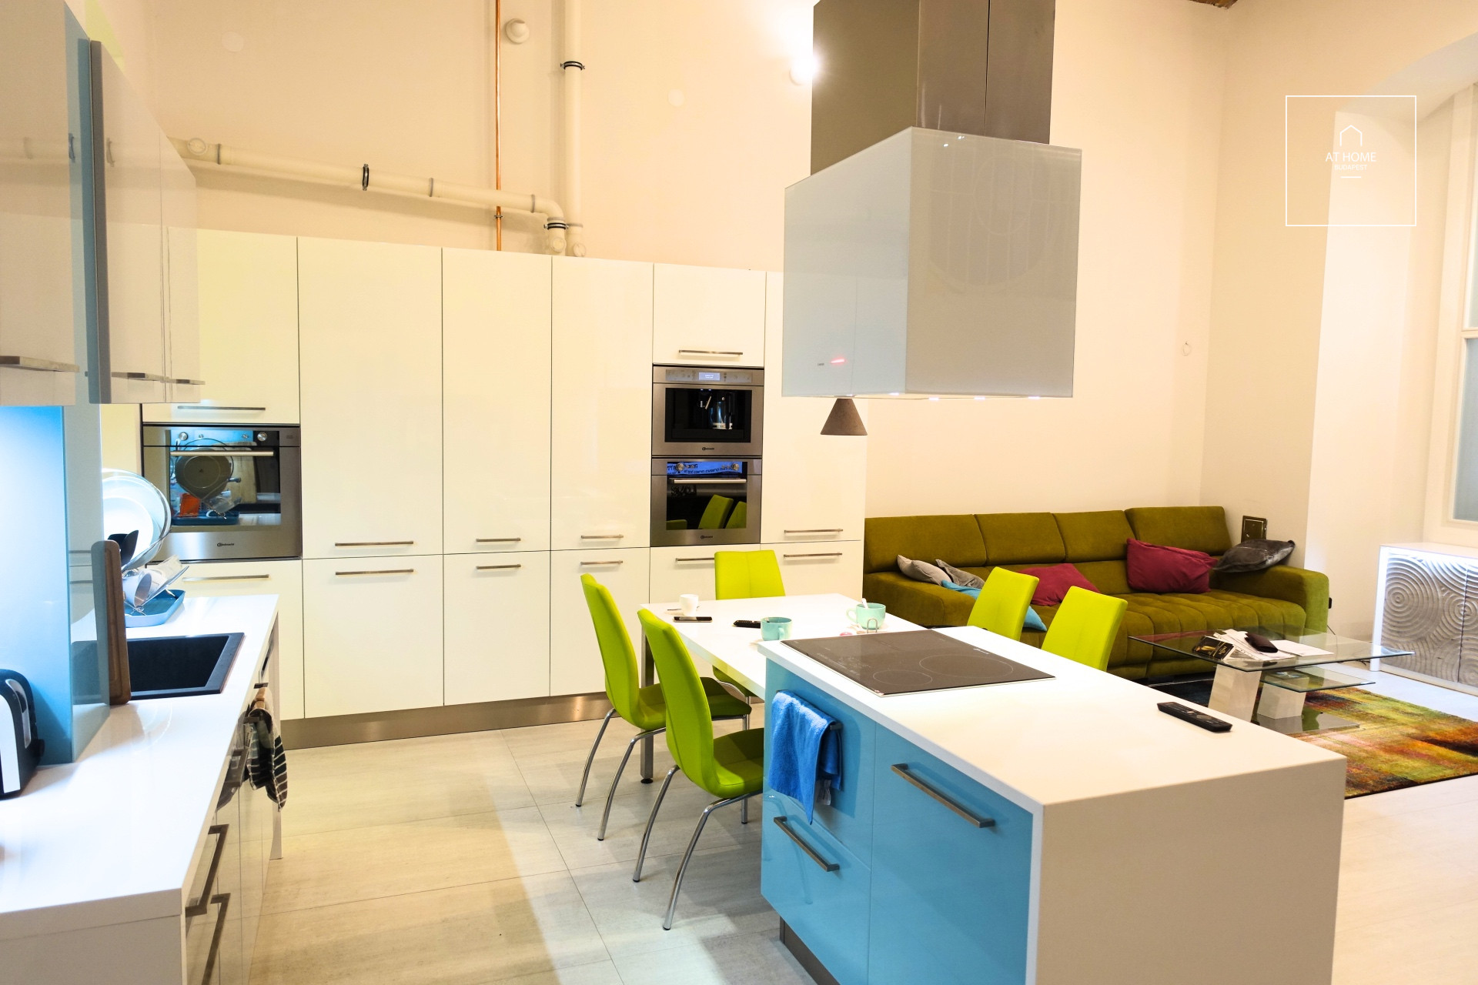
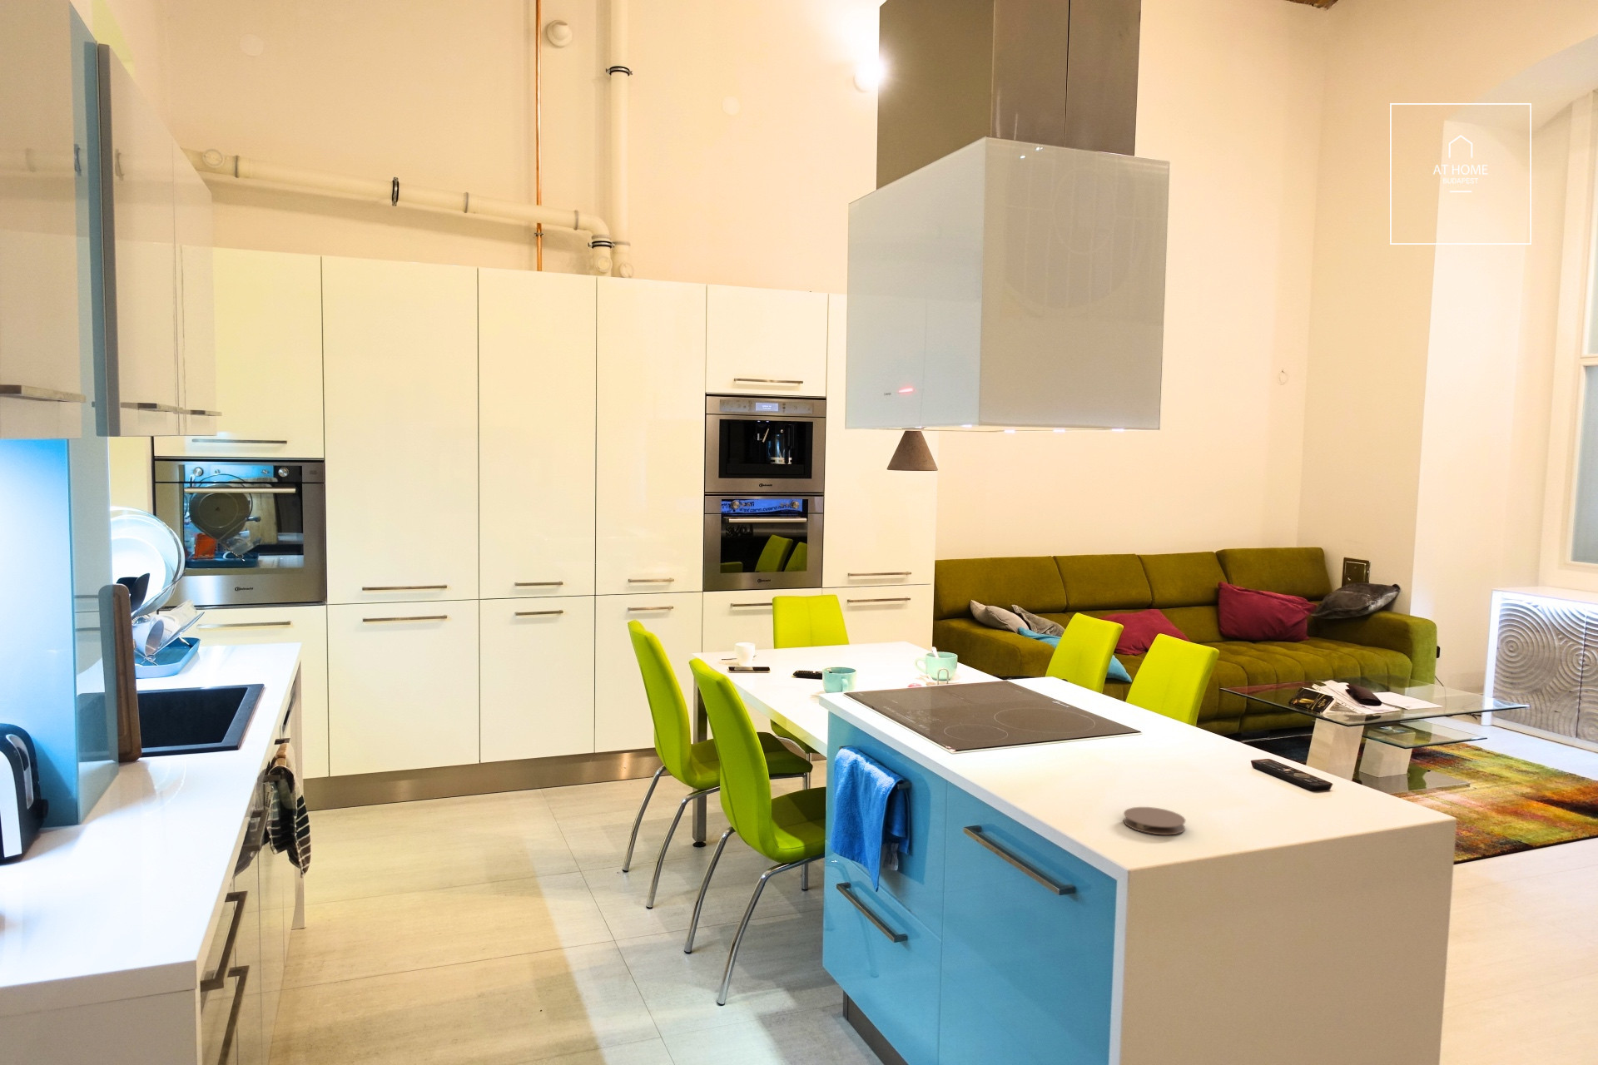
+ coaster (1153, 820)
